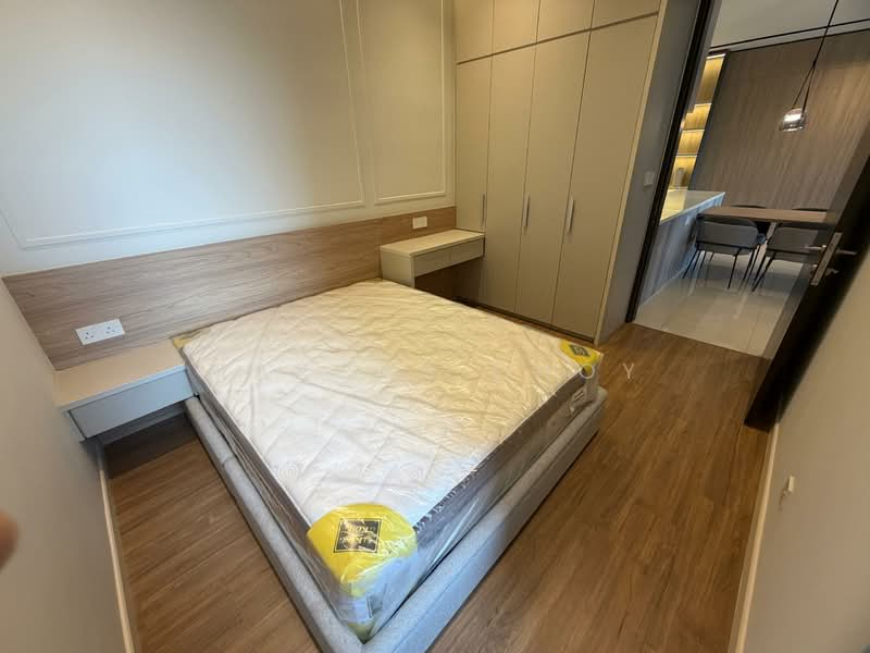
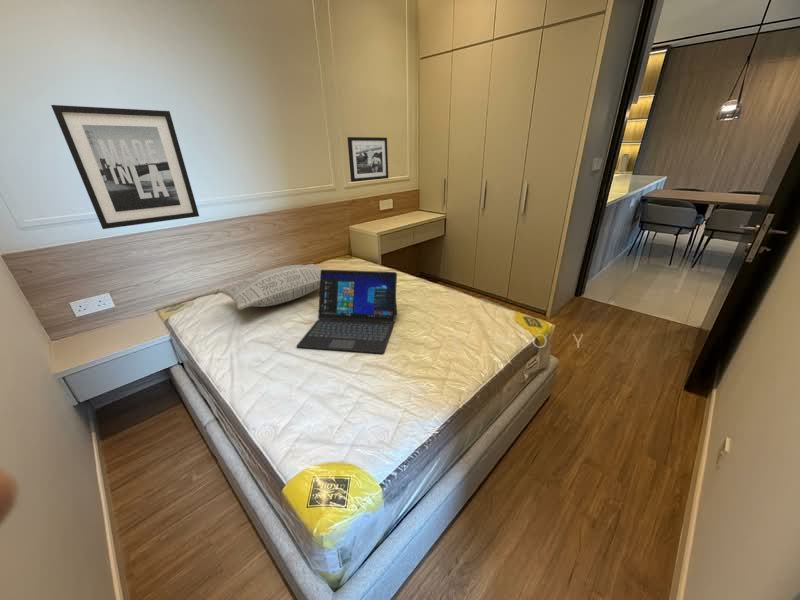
+ pillow (281, 284)
+ laptop (349, 307)
+ picture frame (369, 159)
+ wall art (136, 169)
